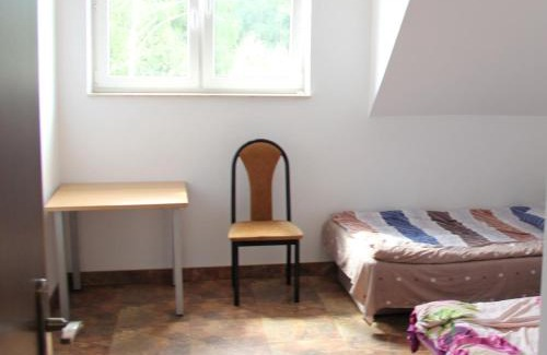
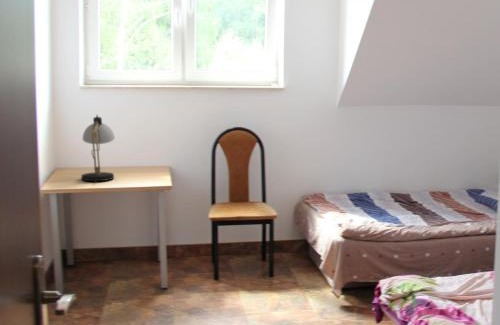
+ desk lamp (97, 146)
